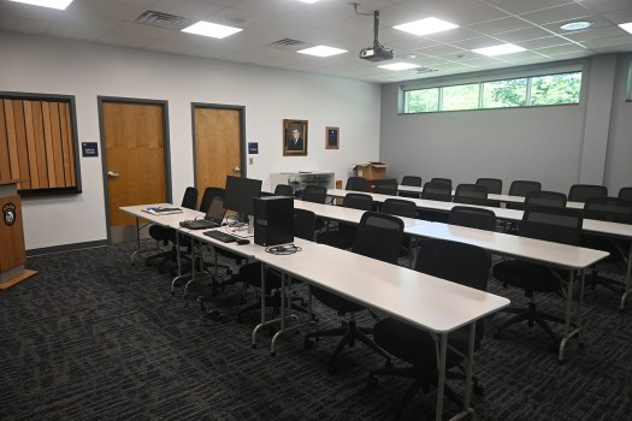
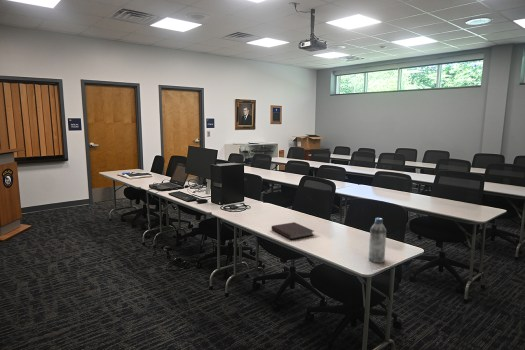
+ notebook (292, 230)
+ water bottle (377, 239)
